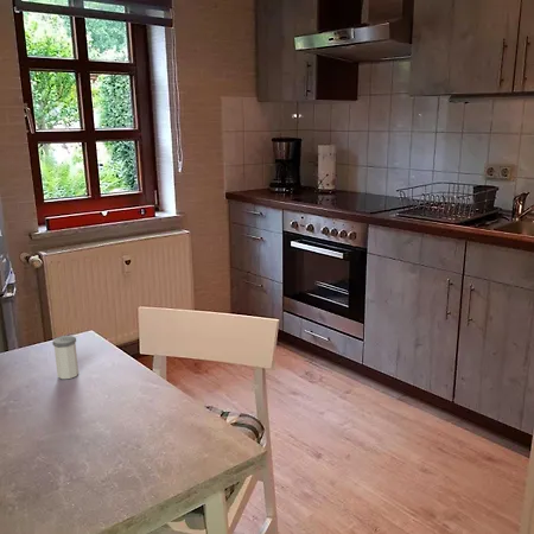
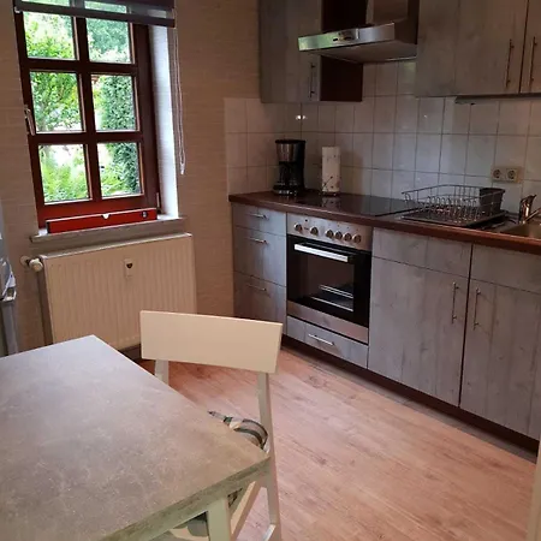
- salt shaker (65, 357)
